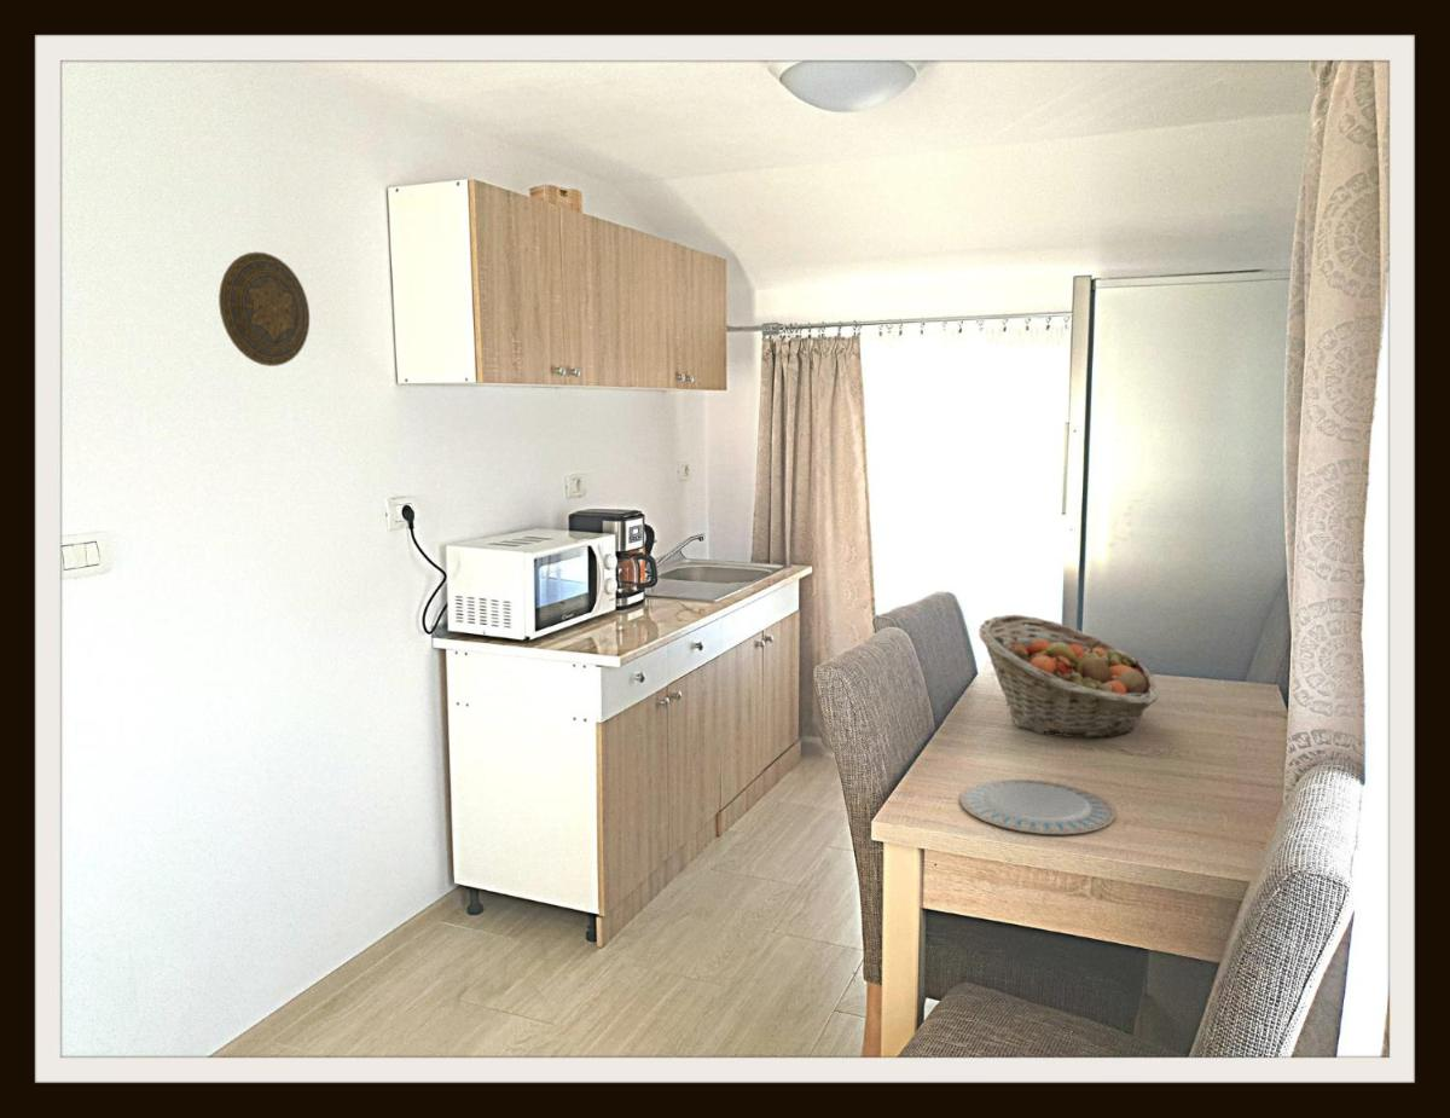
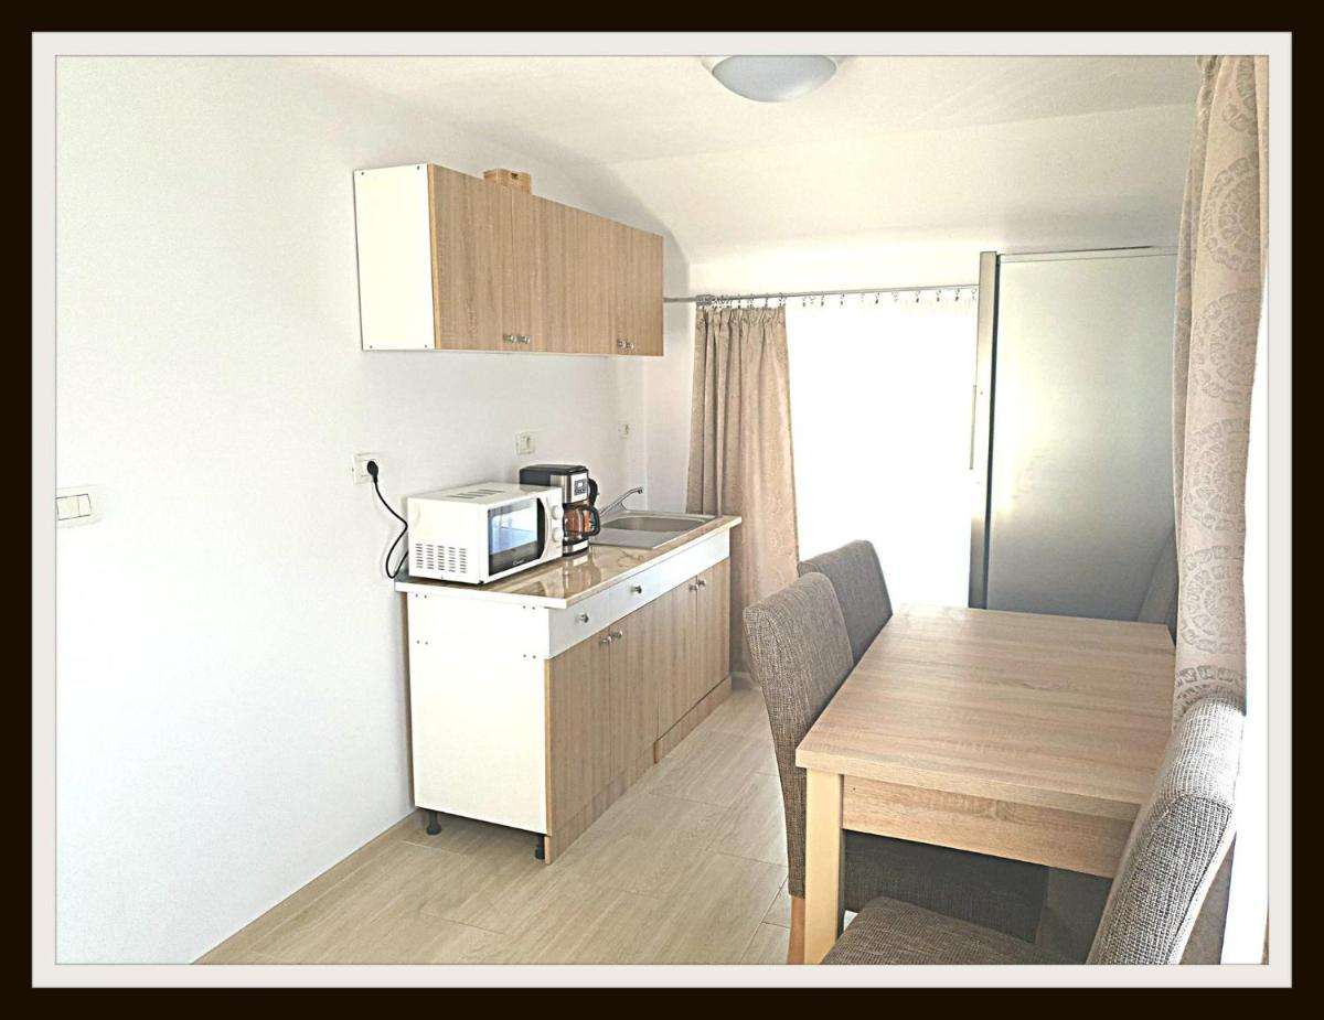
- fruit basket (1066, 672)
- decorative plate (269, 309)
- chinaware (1036, 801)
